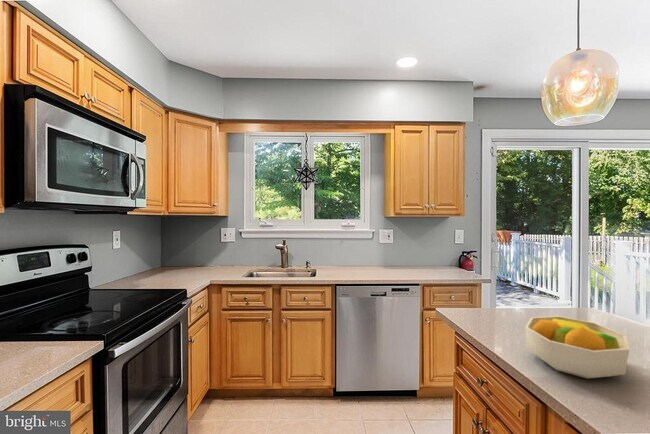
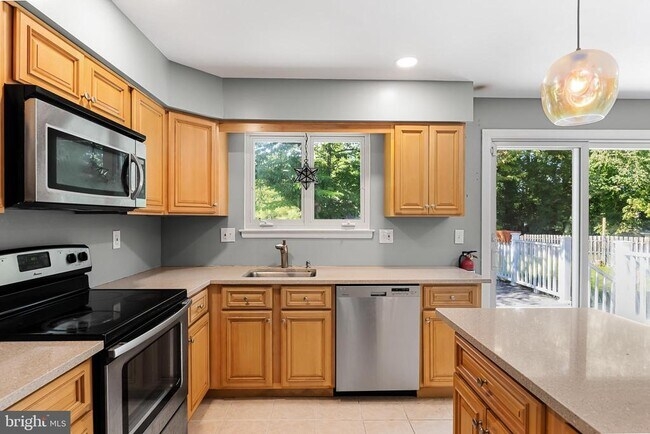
- fruit bowl (573, 339)
